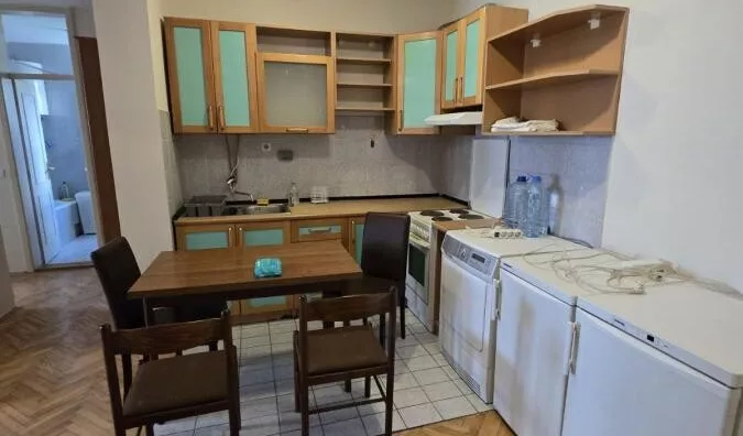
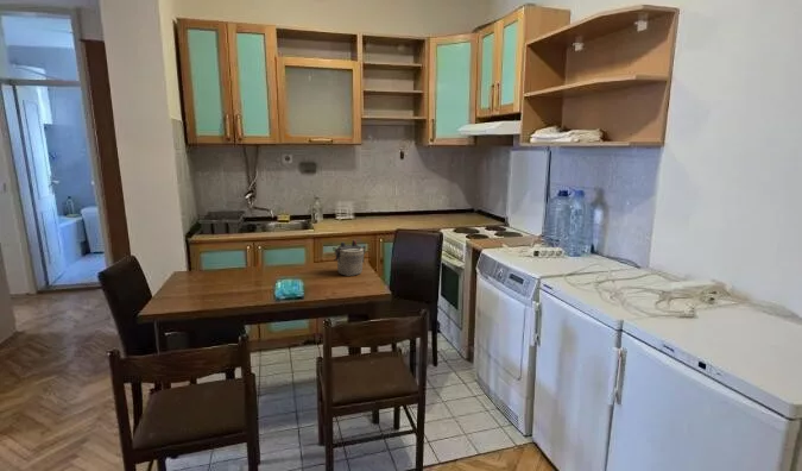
+ teapot (351, 257)
